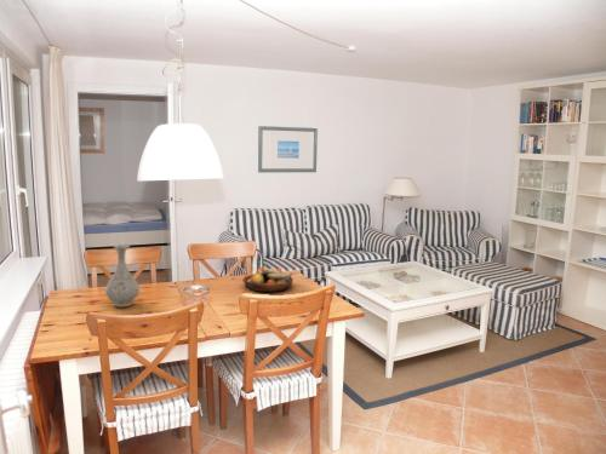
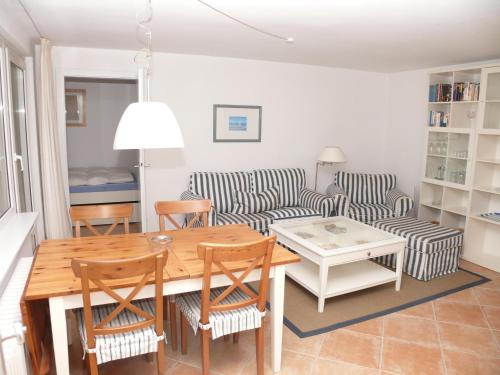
- fruit bowl (268, 276)
- vase (121, 275)
